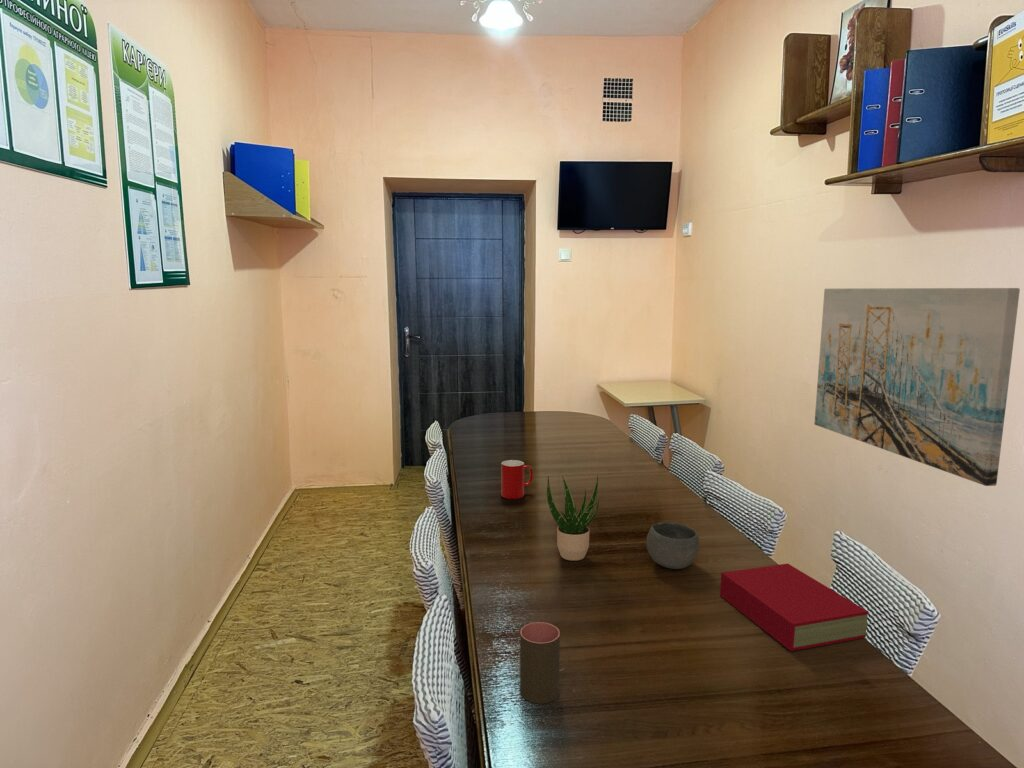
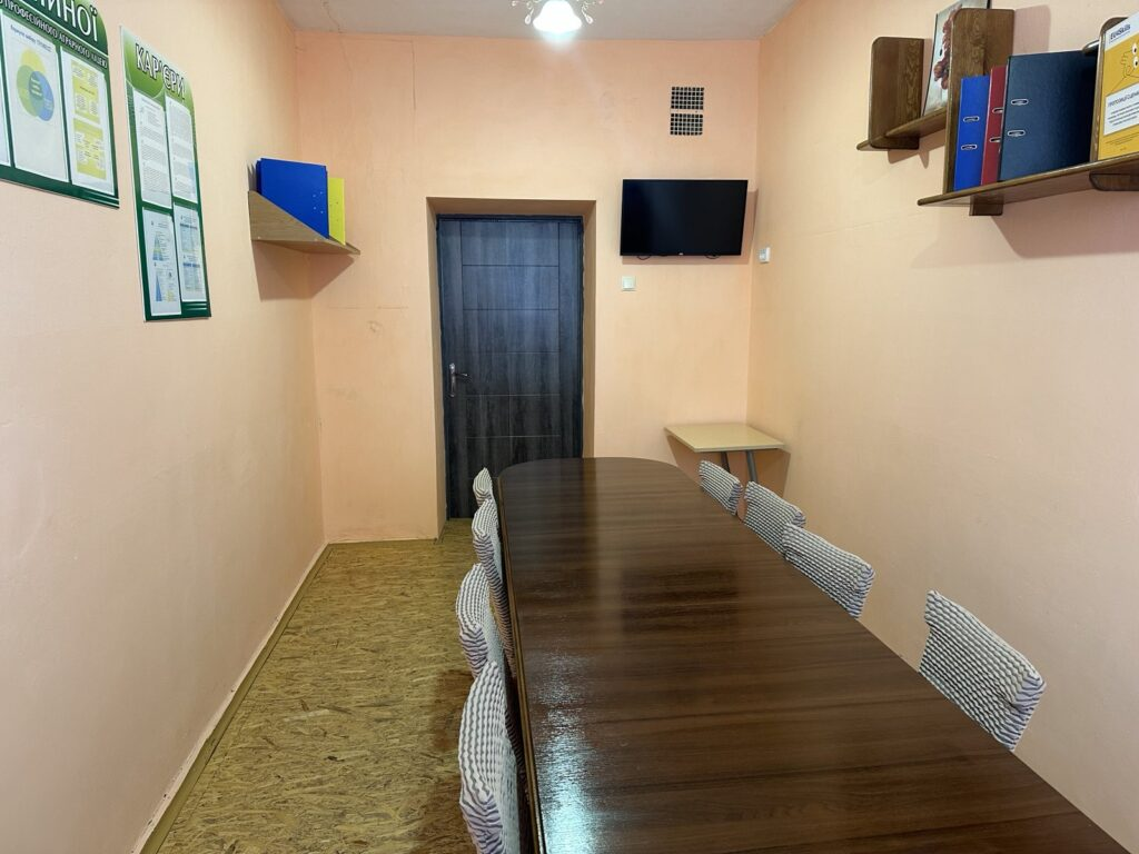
- potted plant (571, 513)
- wall art (895, 370)
- cup (539, 662)
- bowl (672, 546)
- book (789, 603)
- cup (517, 479)
